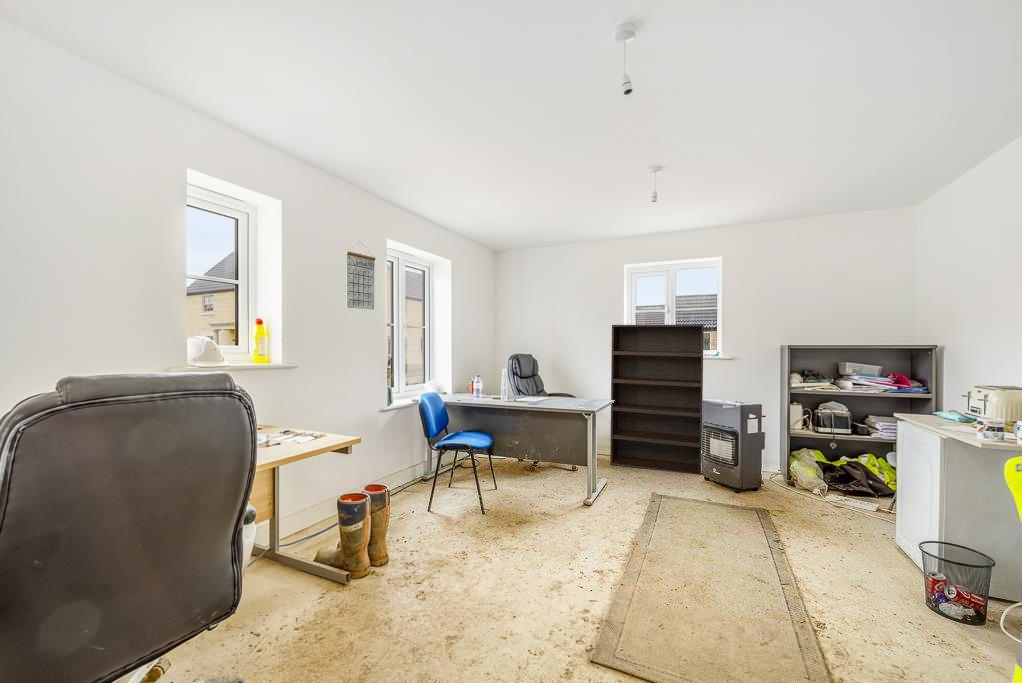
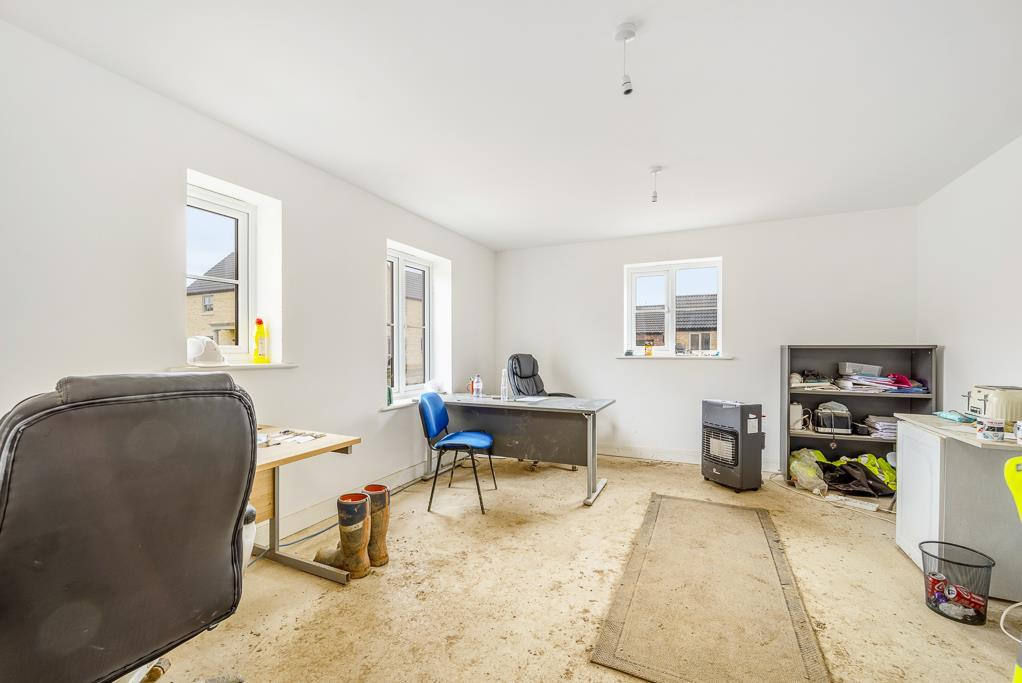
- calendar (360, 275)
- bookshelf (656, 395)
